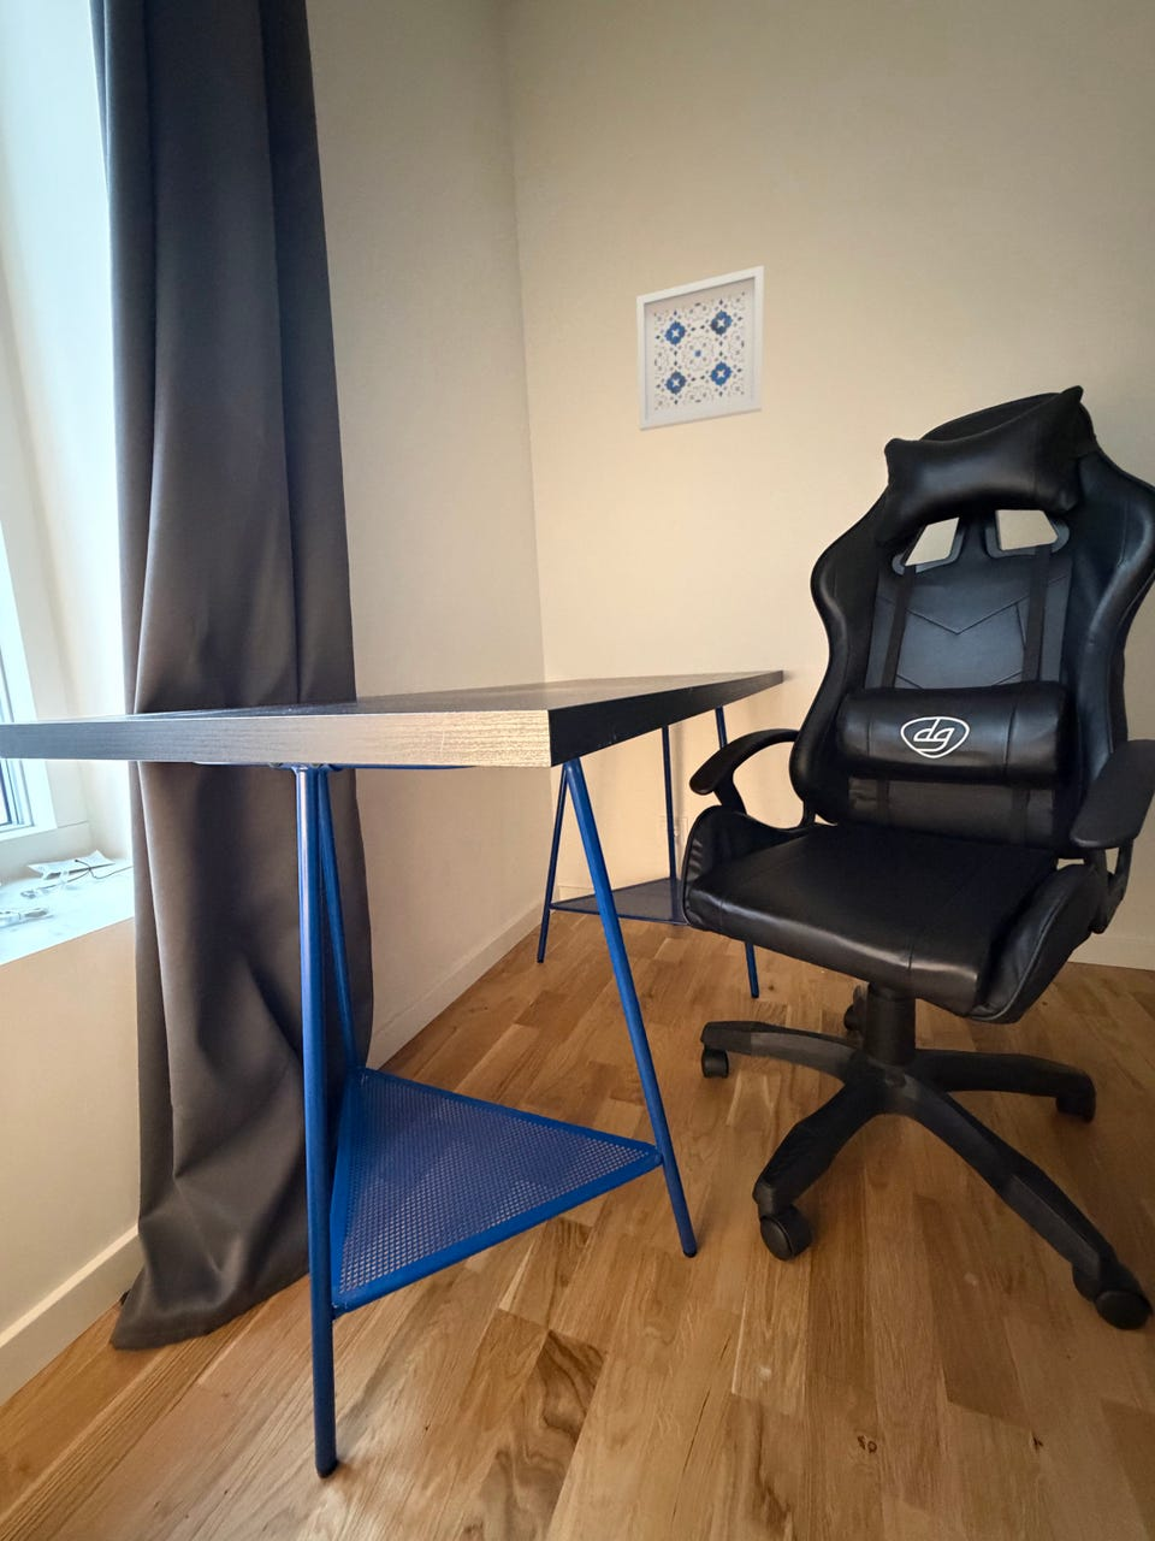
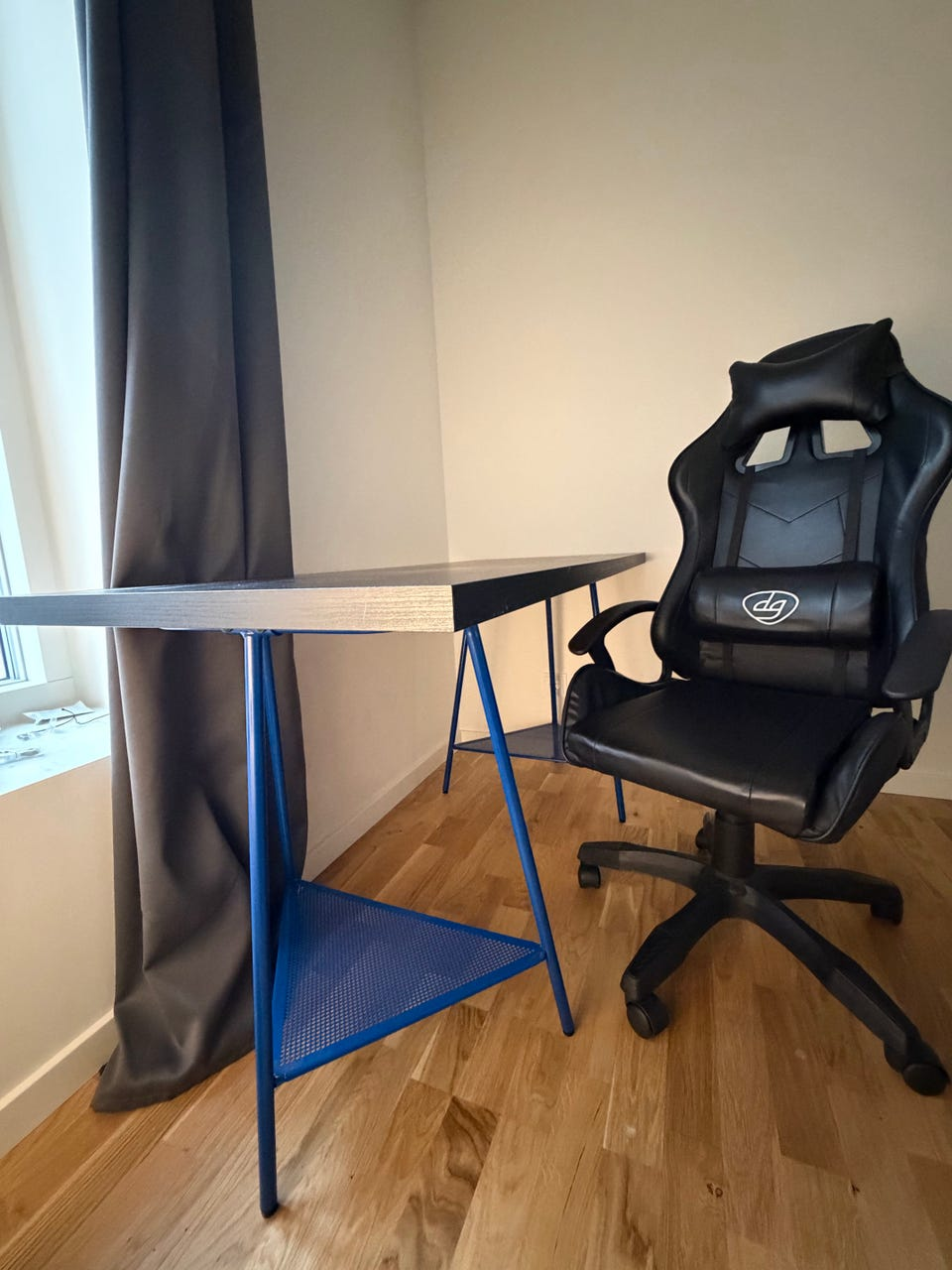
- wall art (698, 353)
